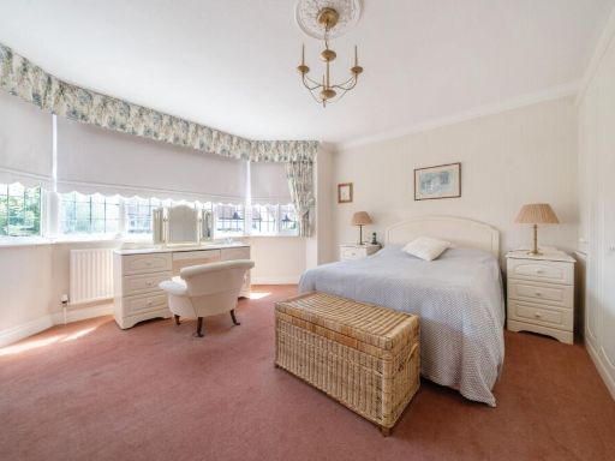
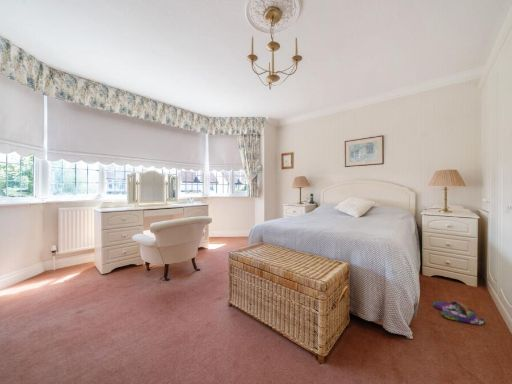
+ slippers (457, 309)
